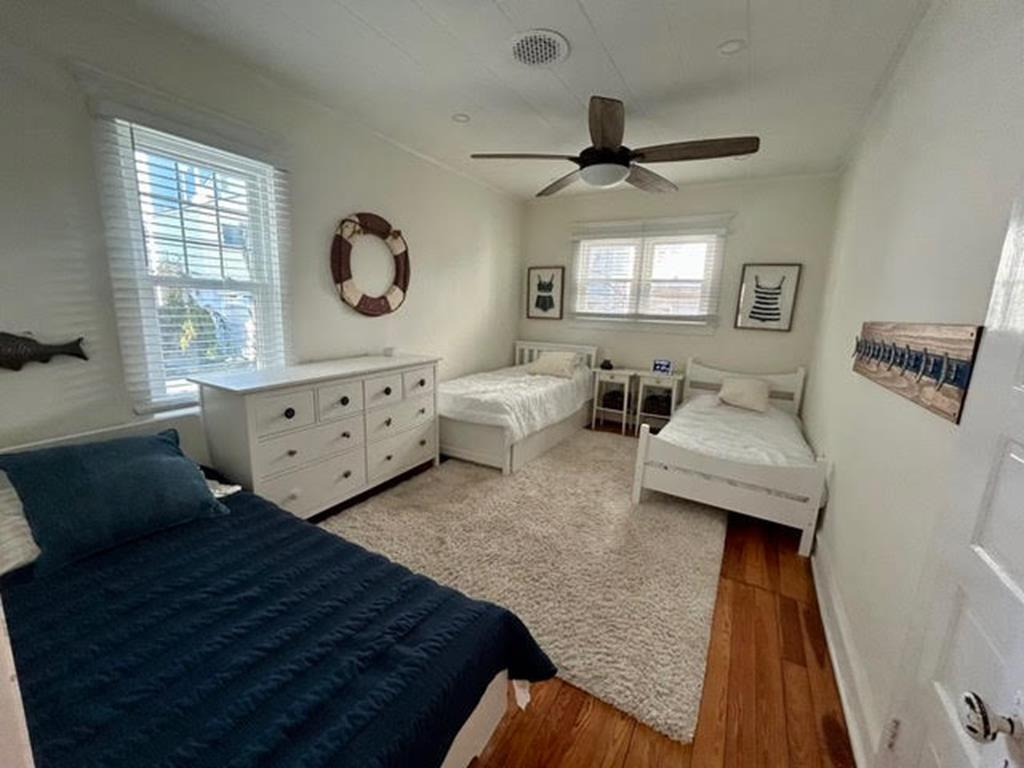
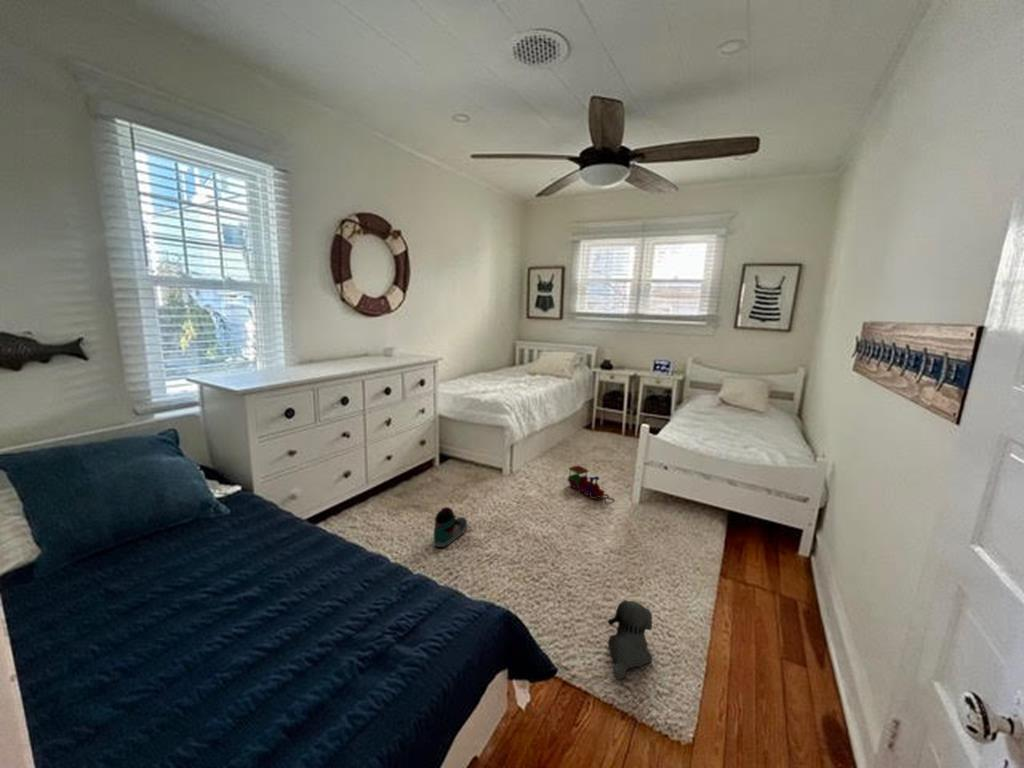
+ sneaker (450, 520)
+ plush toy (624, 633)
+ toy train (590, 485)
